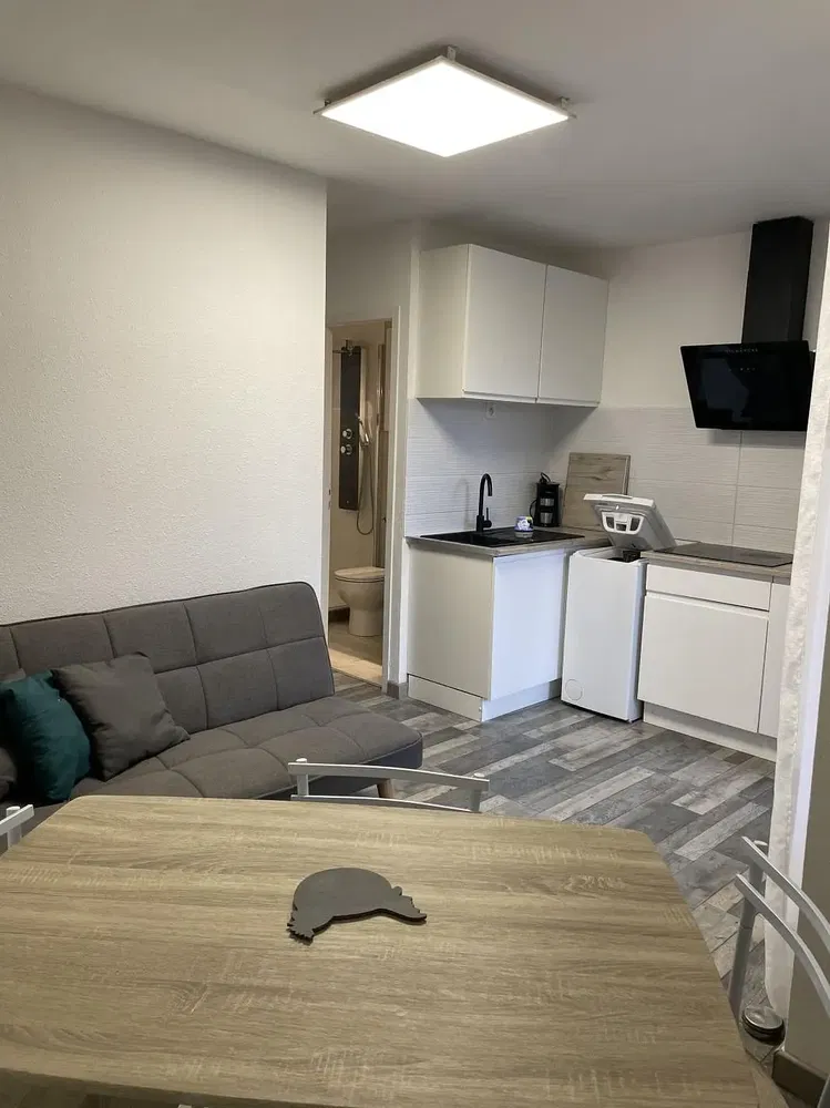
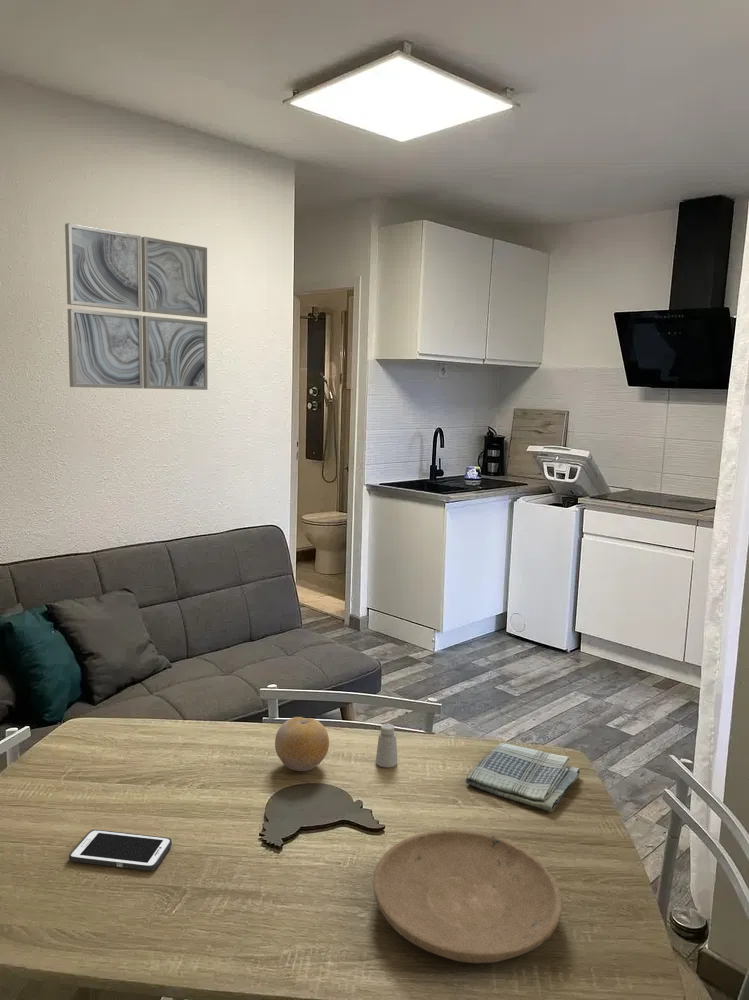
+ plate (465, 898)
+ fruit (301, 744)
+ dish towel (524, 772)
+ saltshaker (387, 744)
+ cell phone (121, 849)
+ wall art (141, 315)
